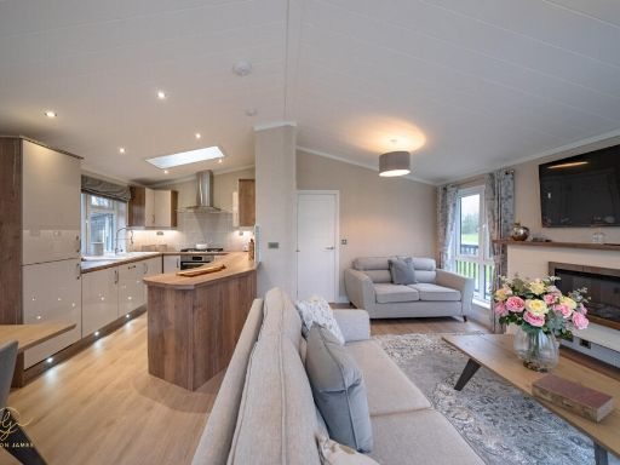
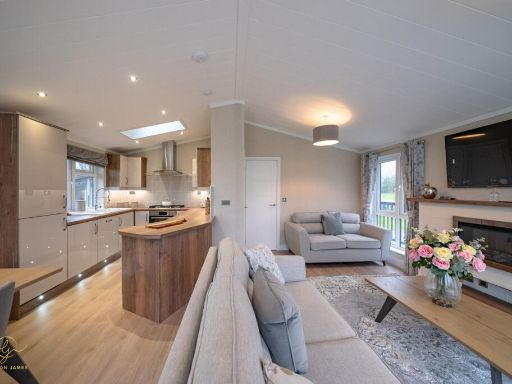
- book (570, 395)
